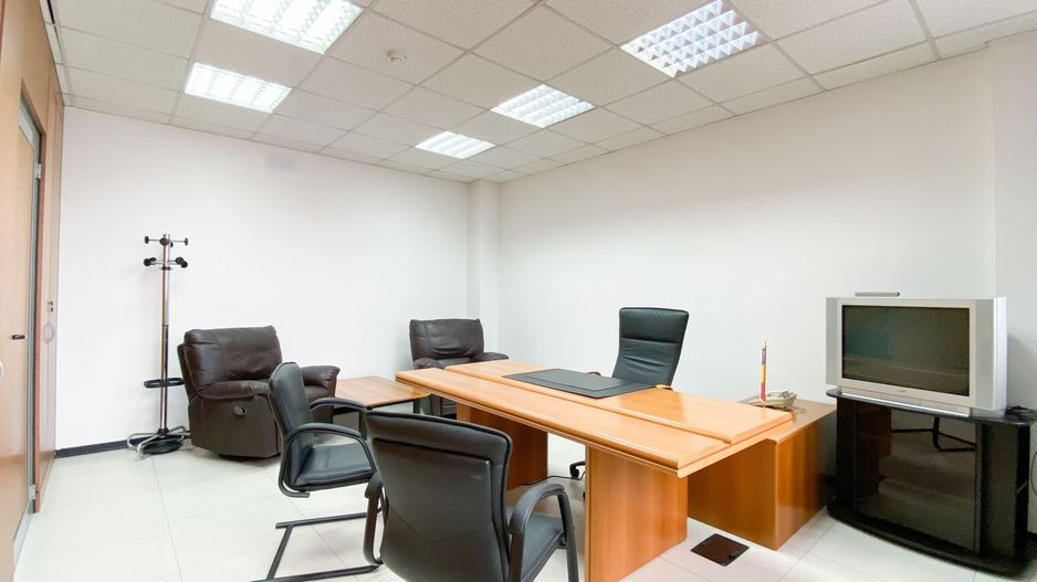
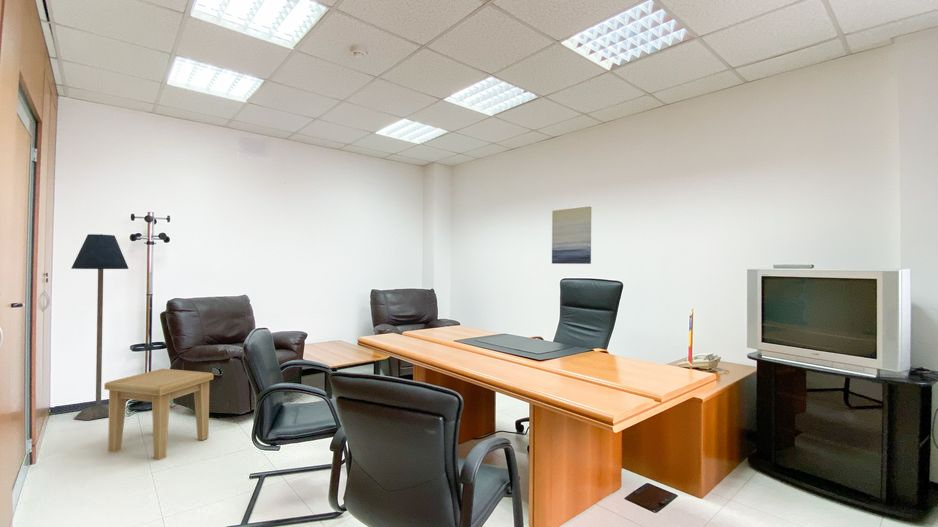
+ floor lamp (99, 324)
+ wall art (570, 236)
+ side table (161, 410)
